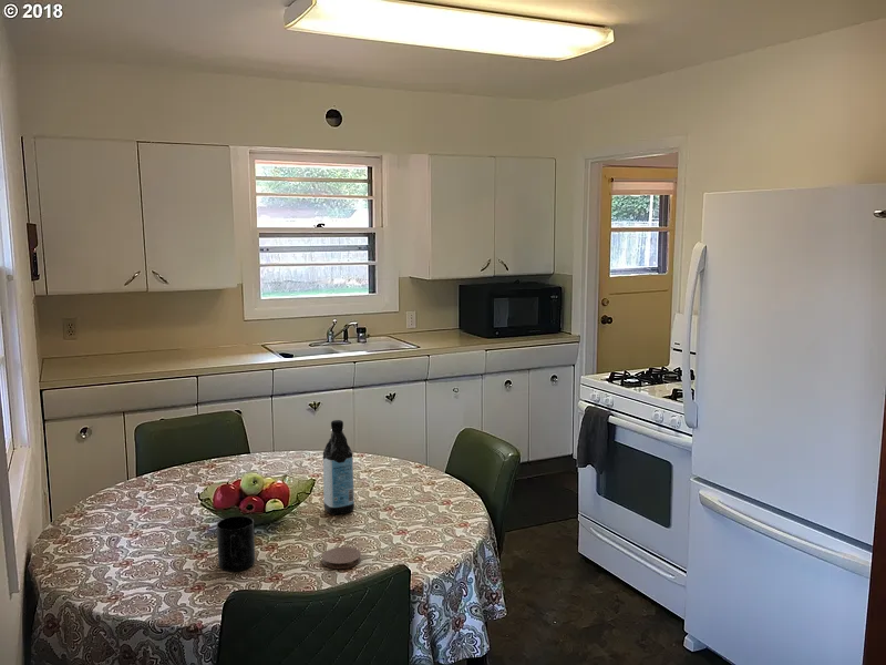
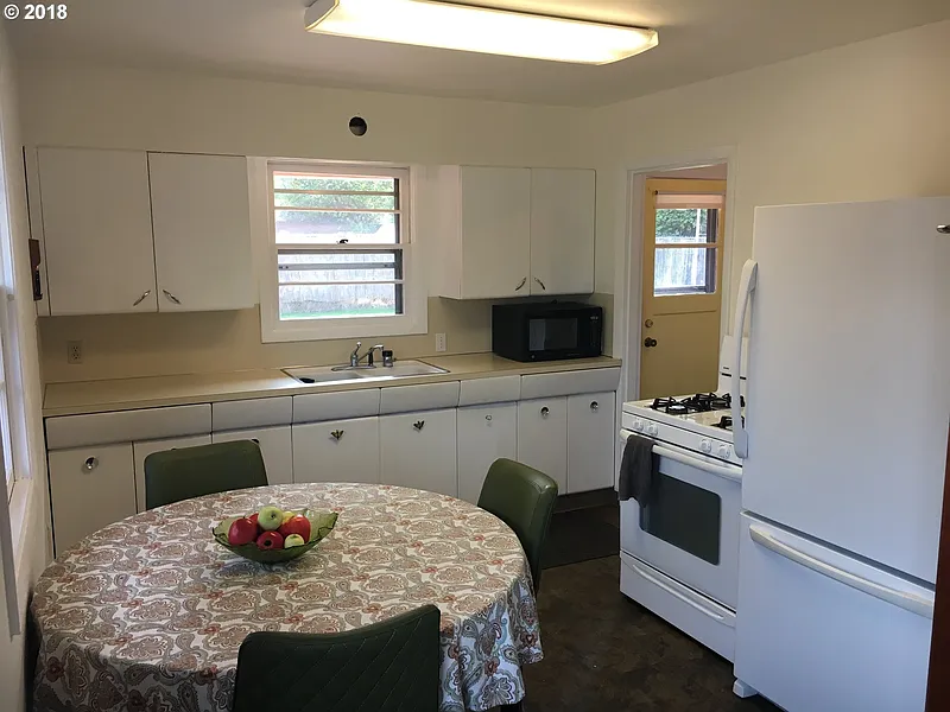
- water bottle (338, 466)
- coaster (341, 557)
- mug (235, 545)
